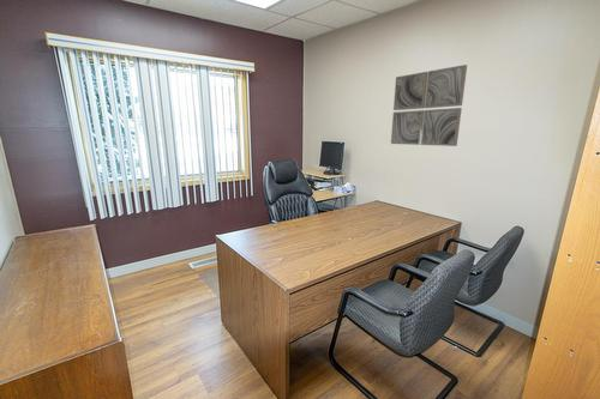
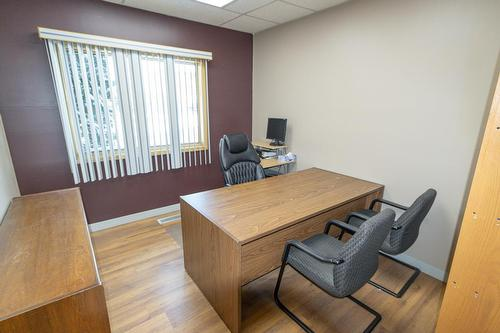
- wall art (424, 110)
